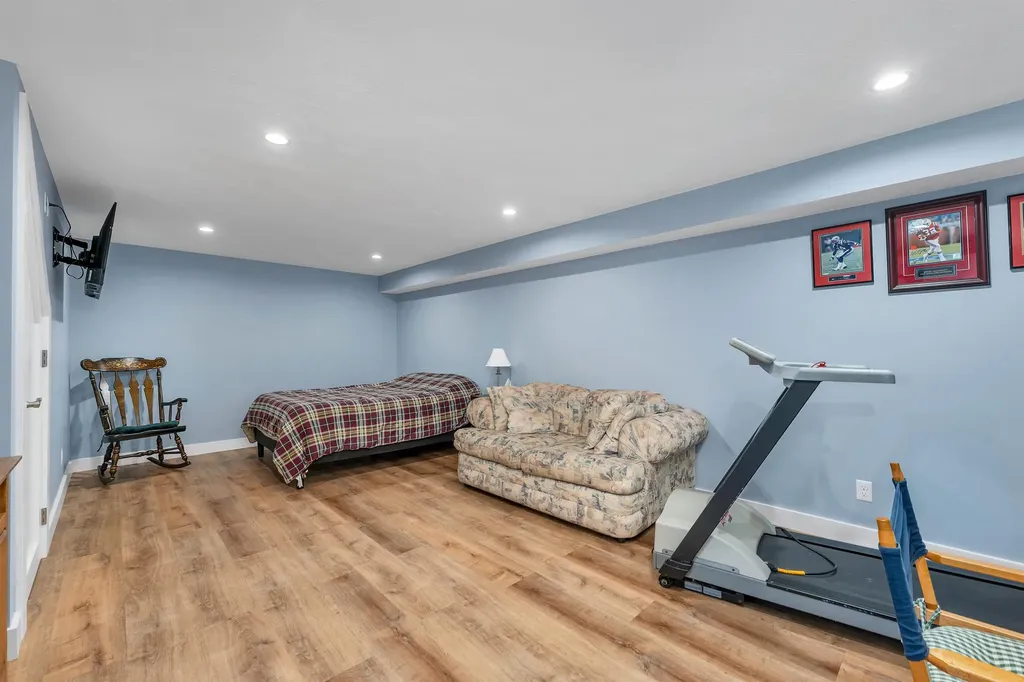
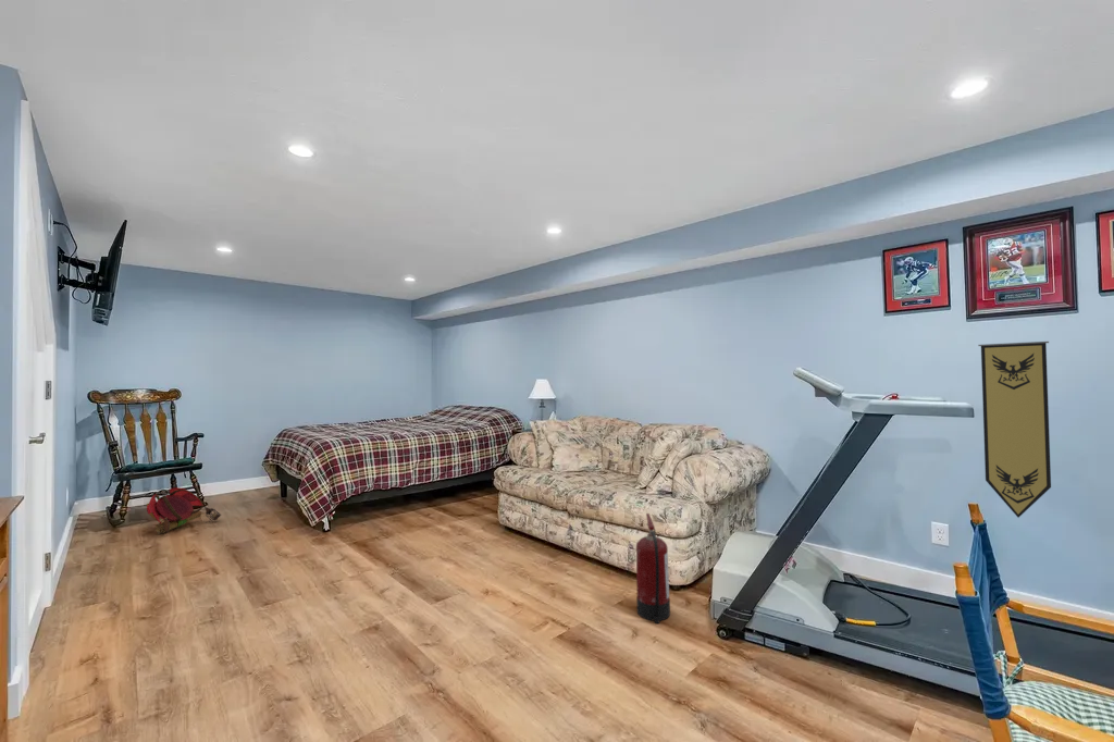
+ backpack (181, 507)
+ pennant (1015, 430)
+ fire extinguisher (653, 567)
